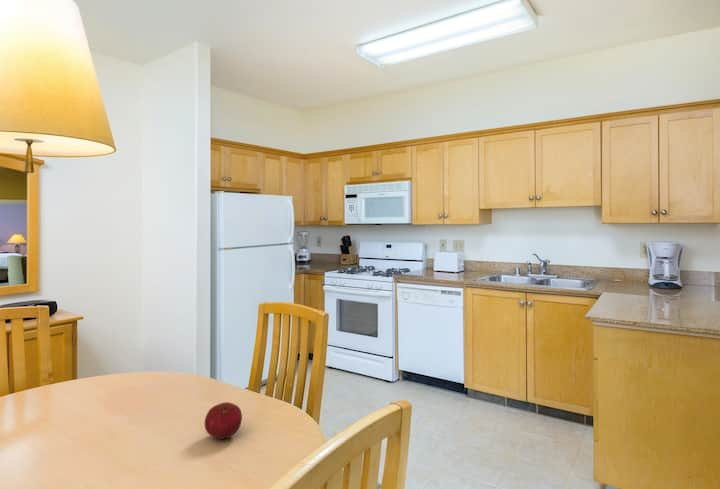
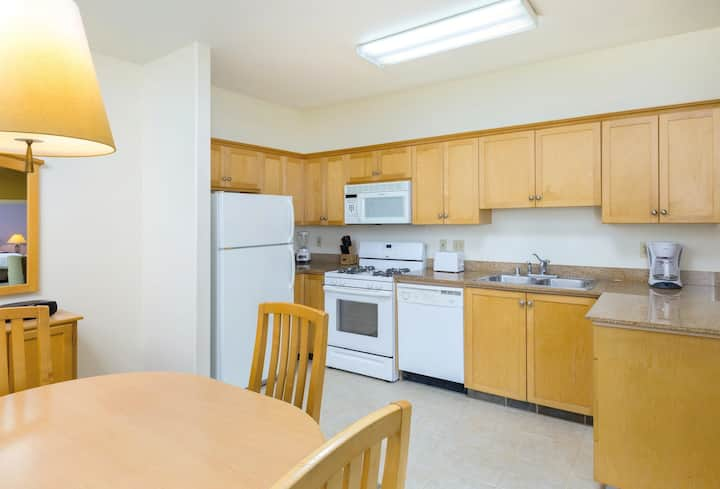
- fruit (223, 419)
